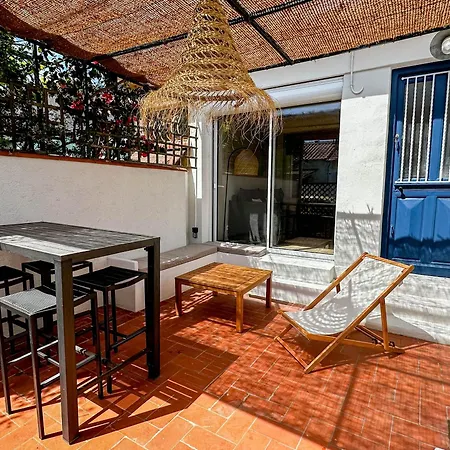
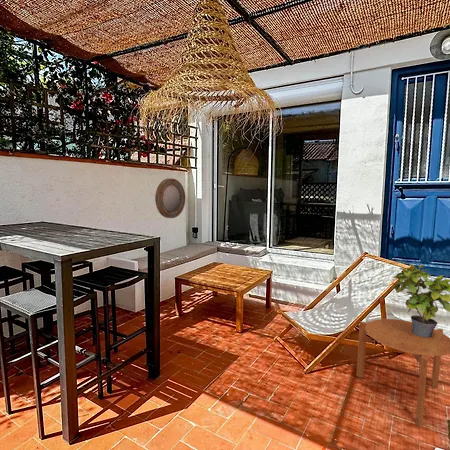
+ side table (402, 351)
+ home mirror (171, 198)
+ potted plant (419, 299)
